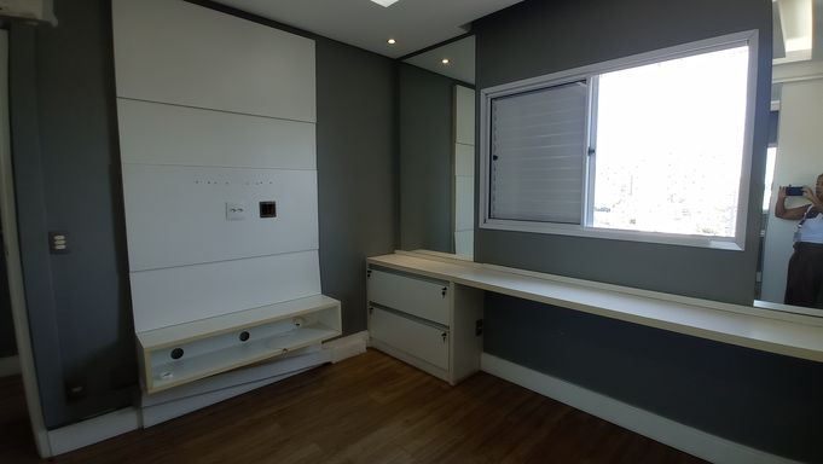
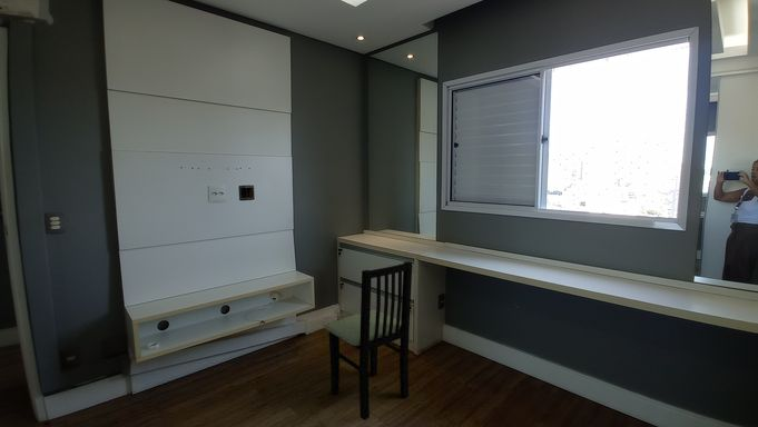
+ dining chair (368, 328)
